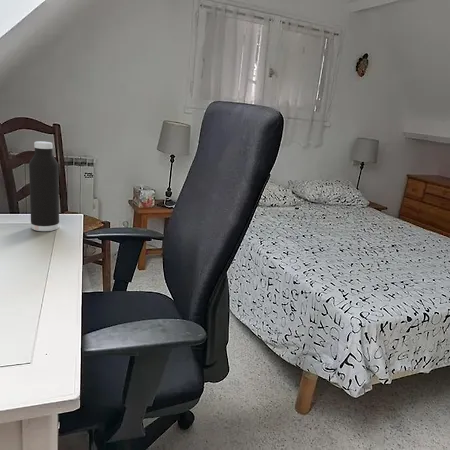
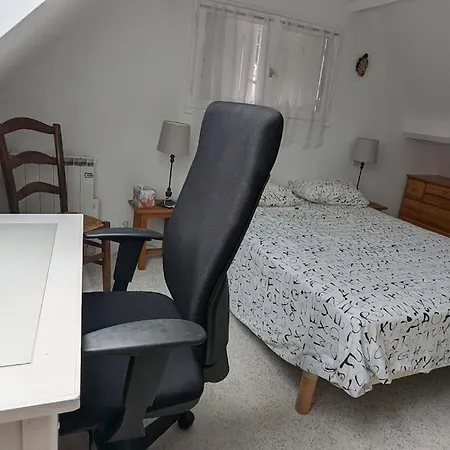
- water bottle (44, 186)
